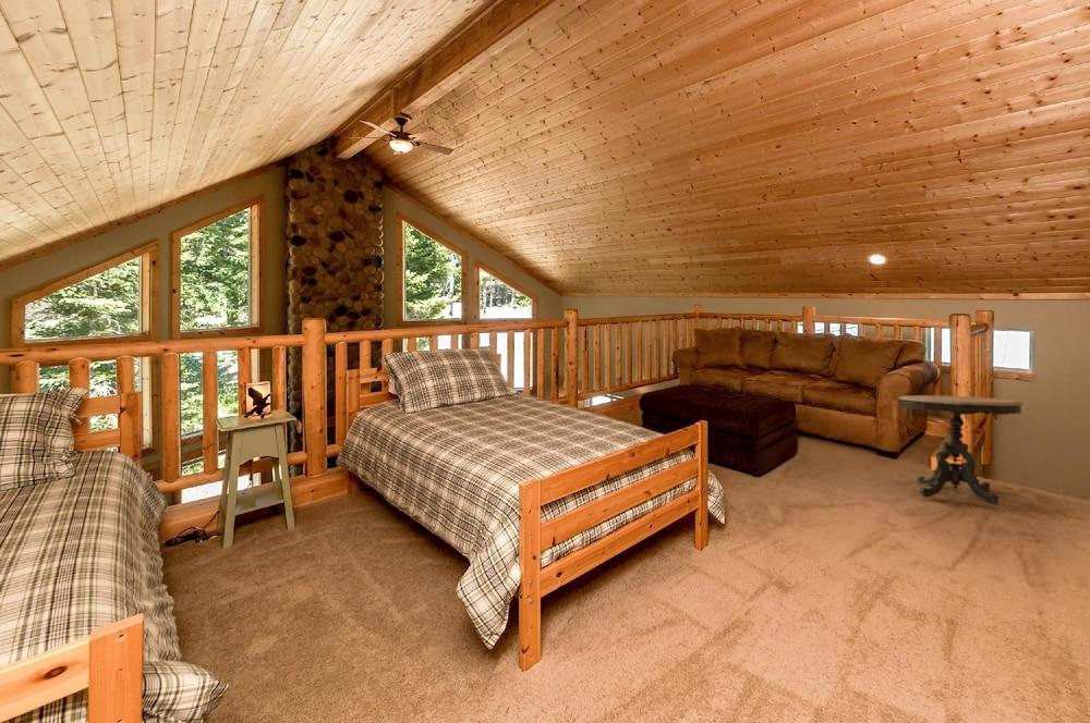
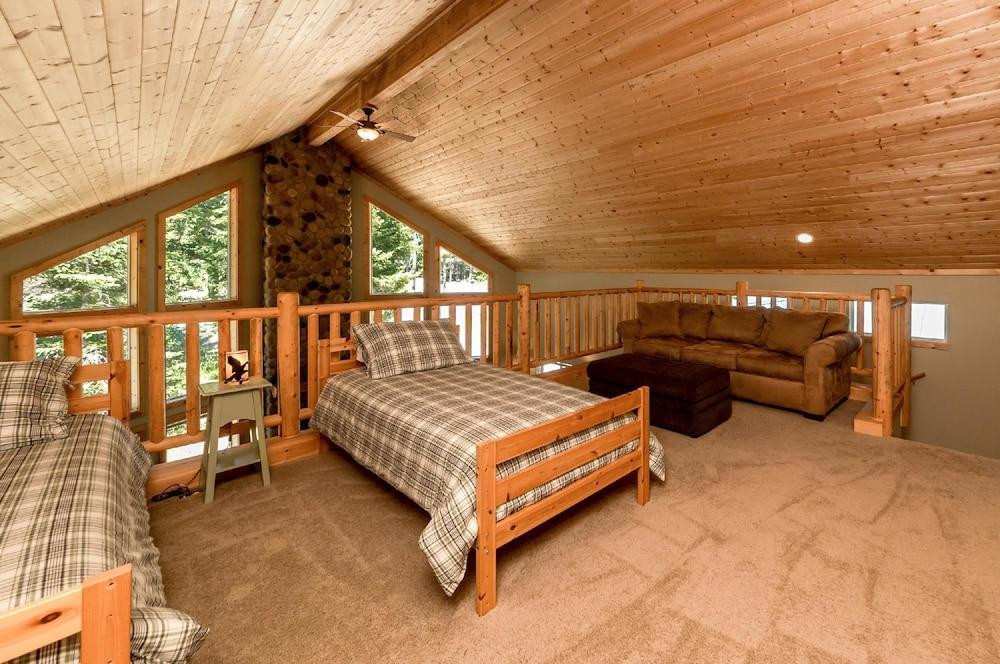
- side table (957, 445)
